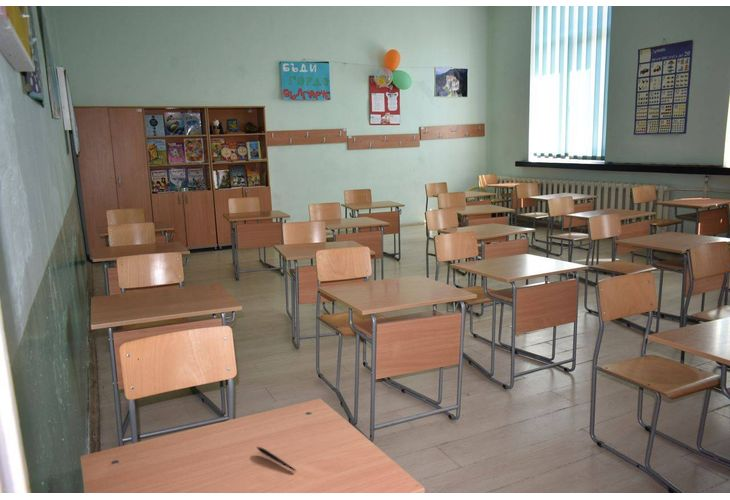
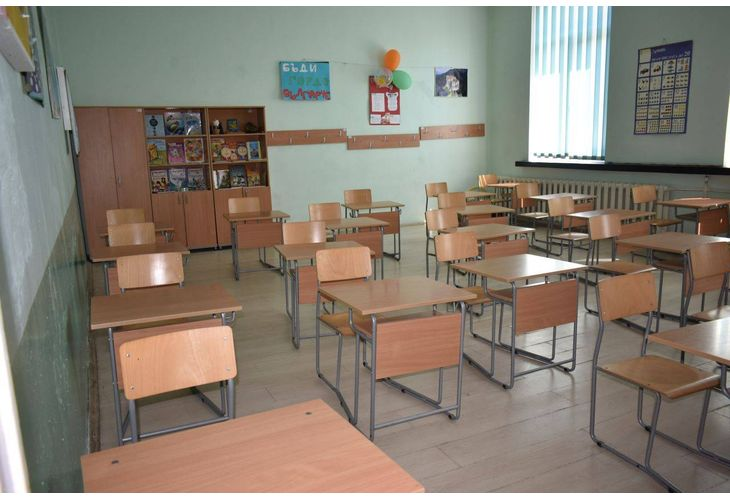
- pen (275, 458)
